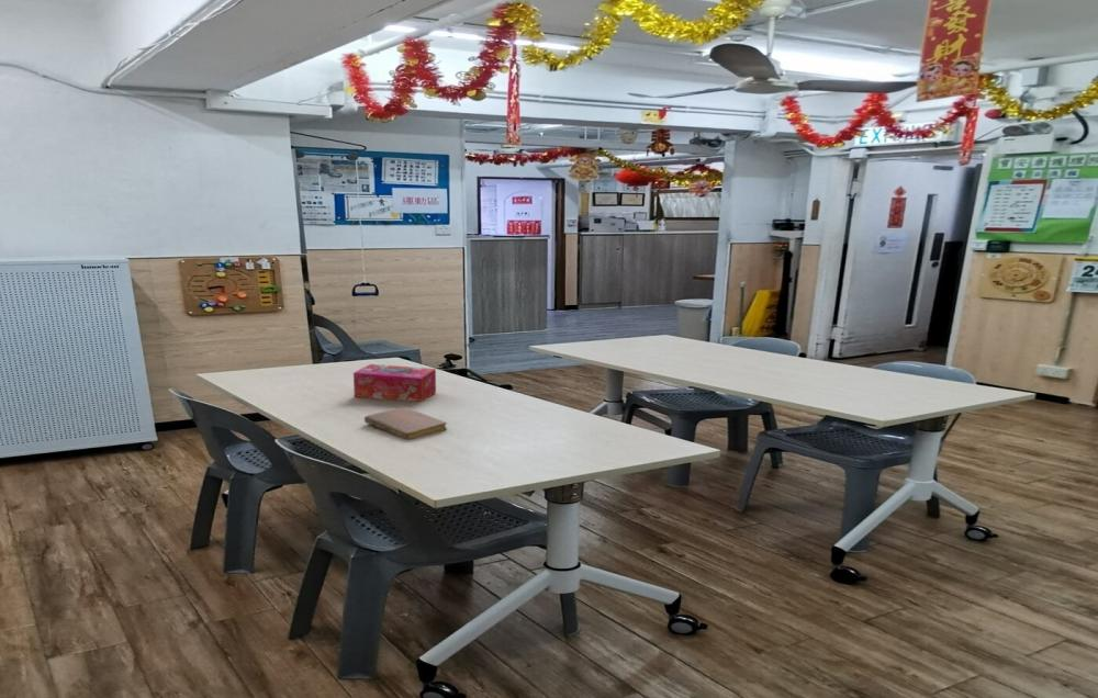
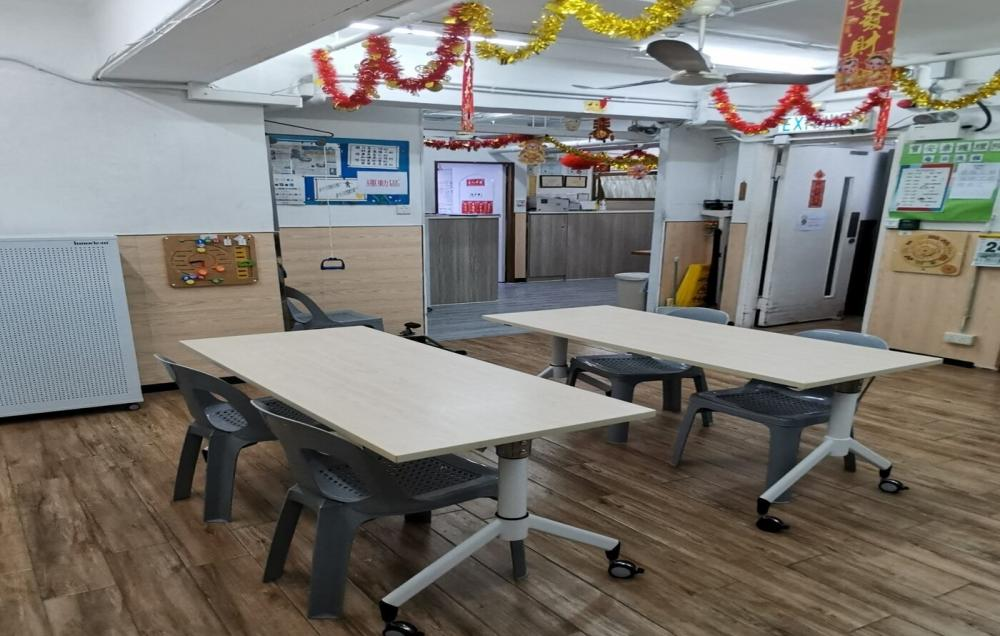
- tissue box (395, 382)
- notebook (405, 423)
